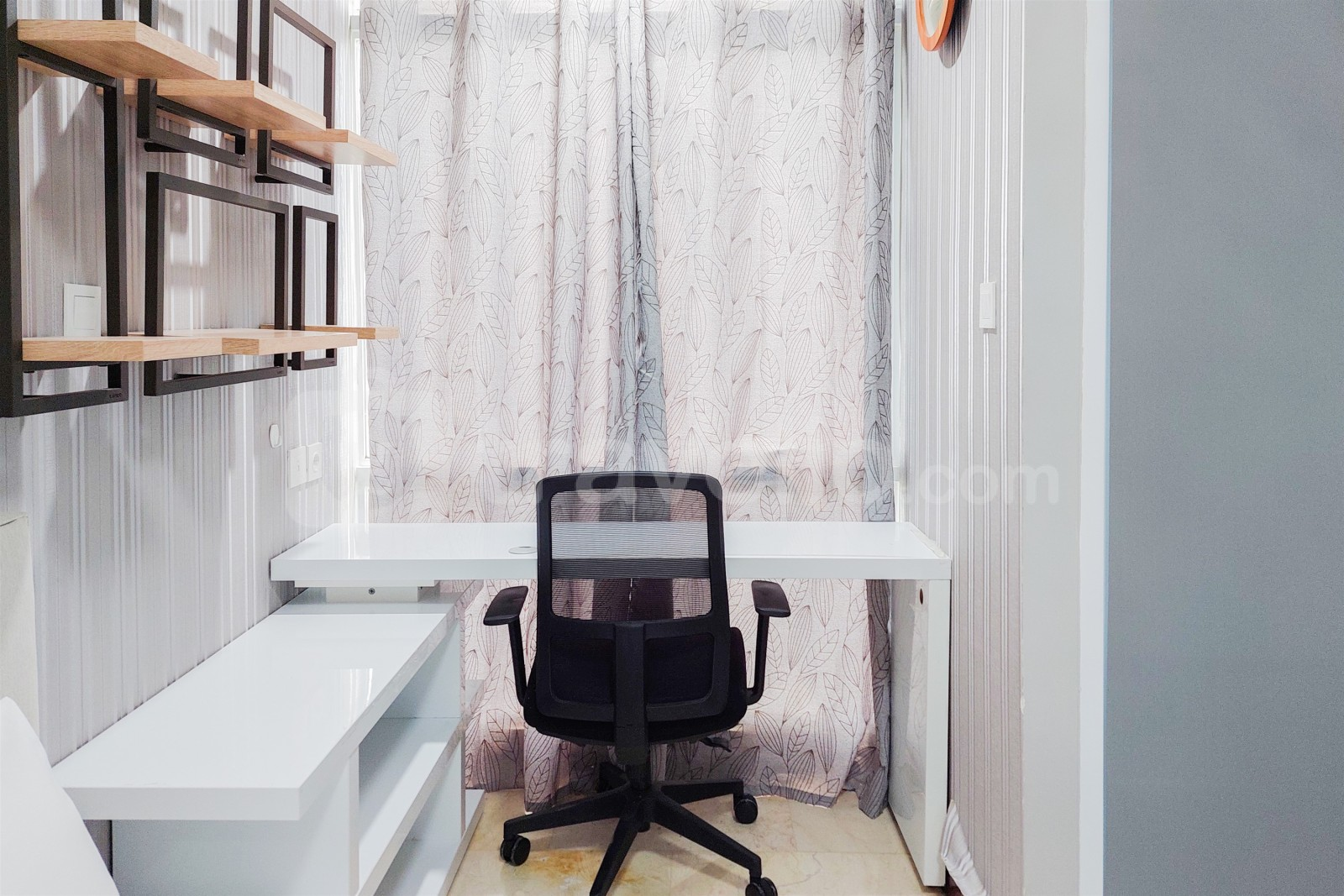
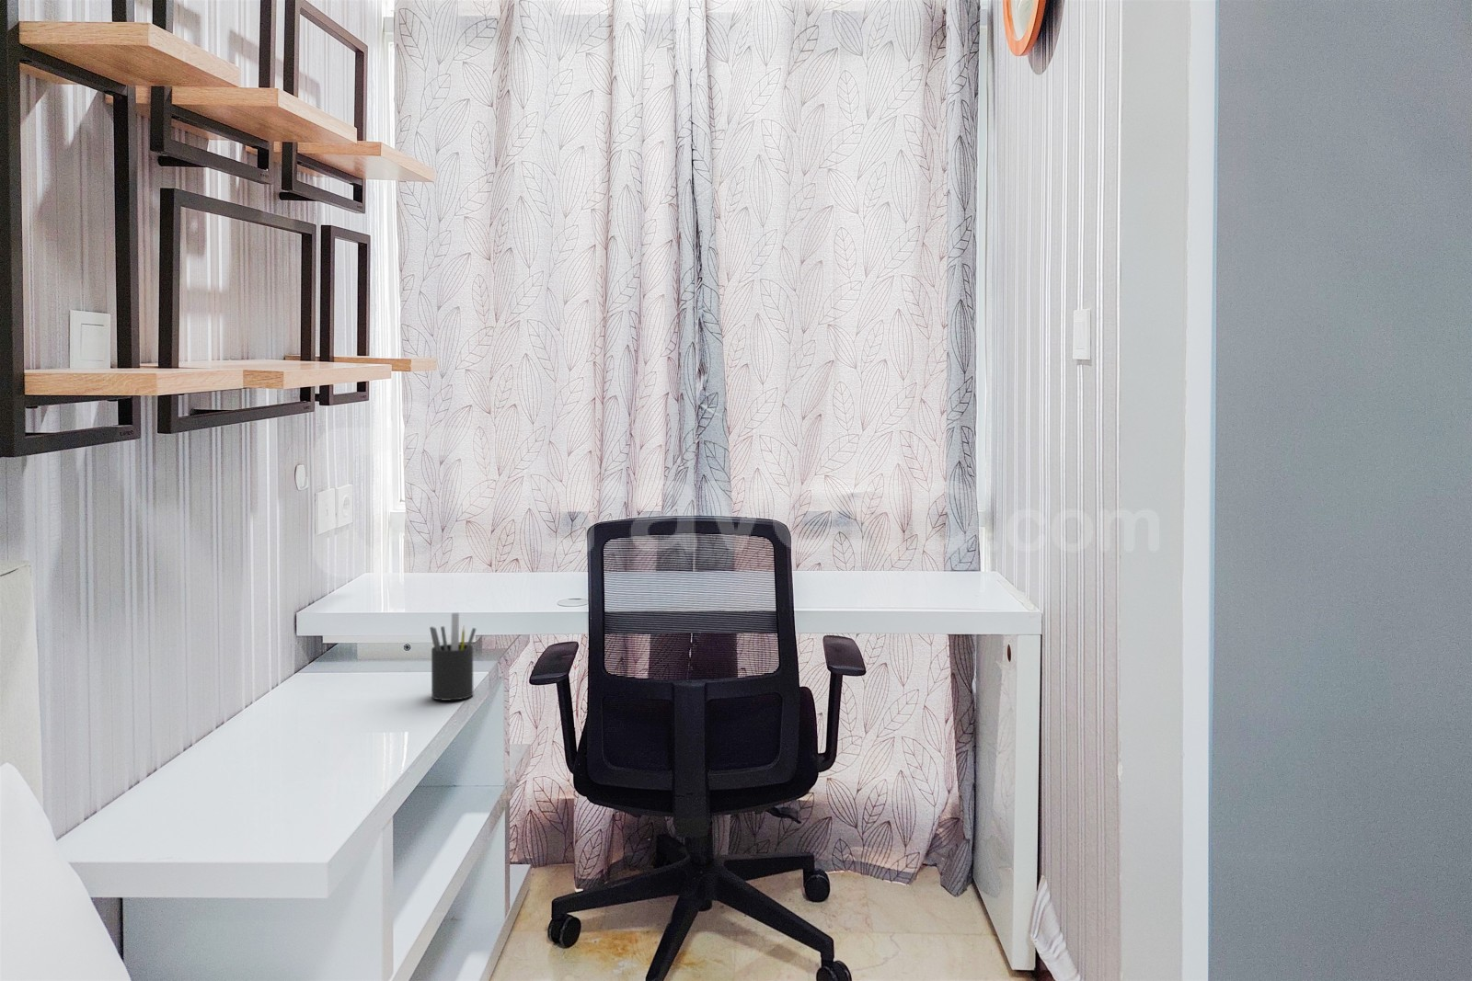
+ pen holder (452, 656)
